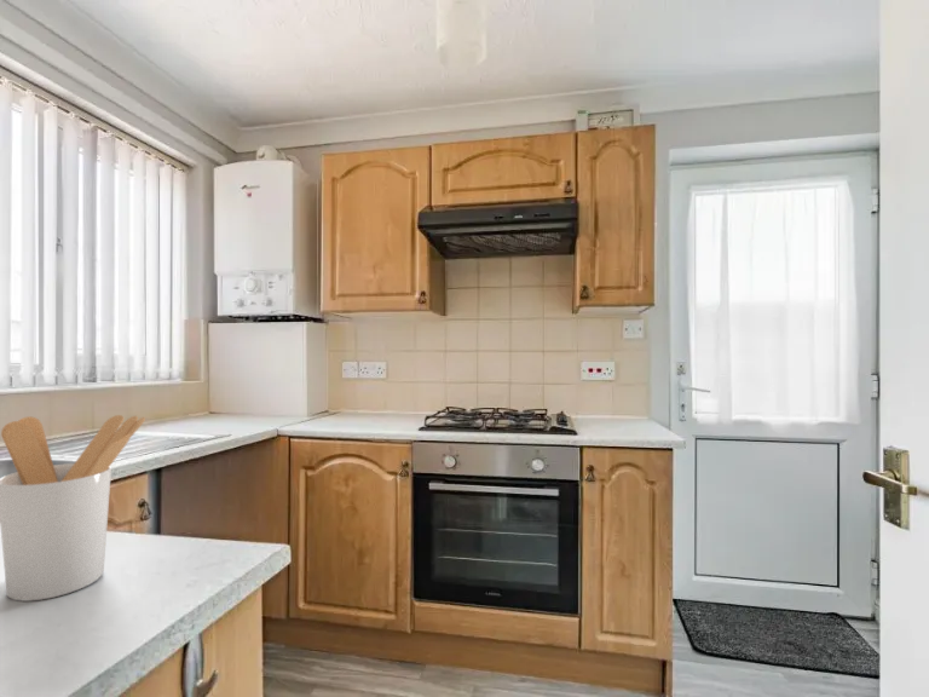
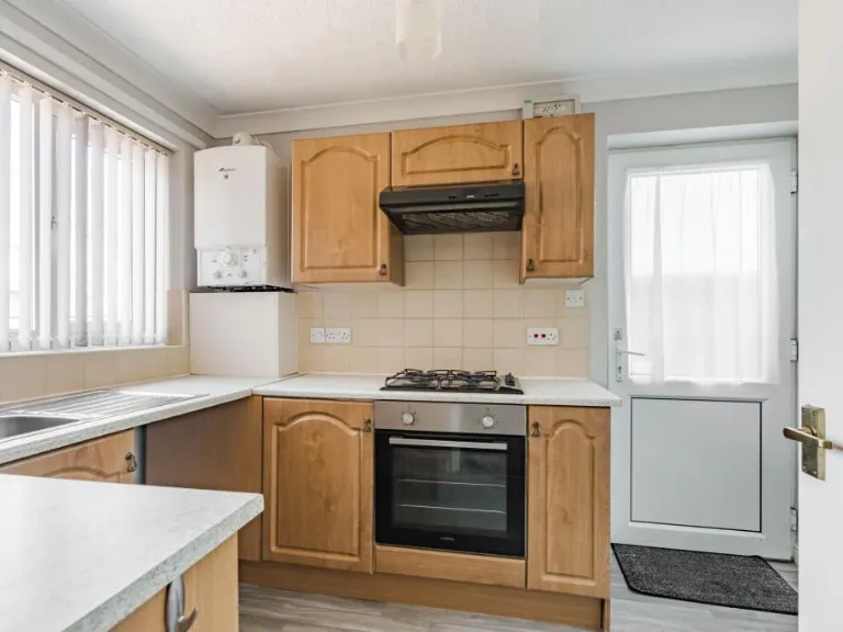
- utensil holder (80, 494)
